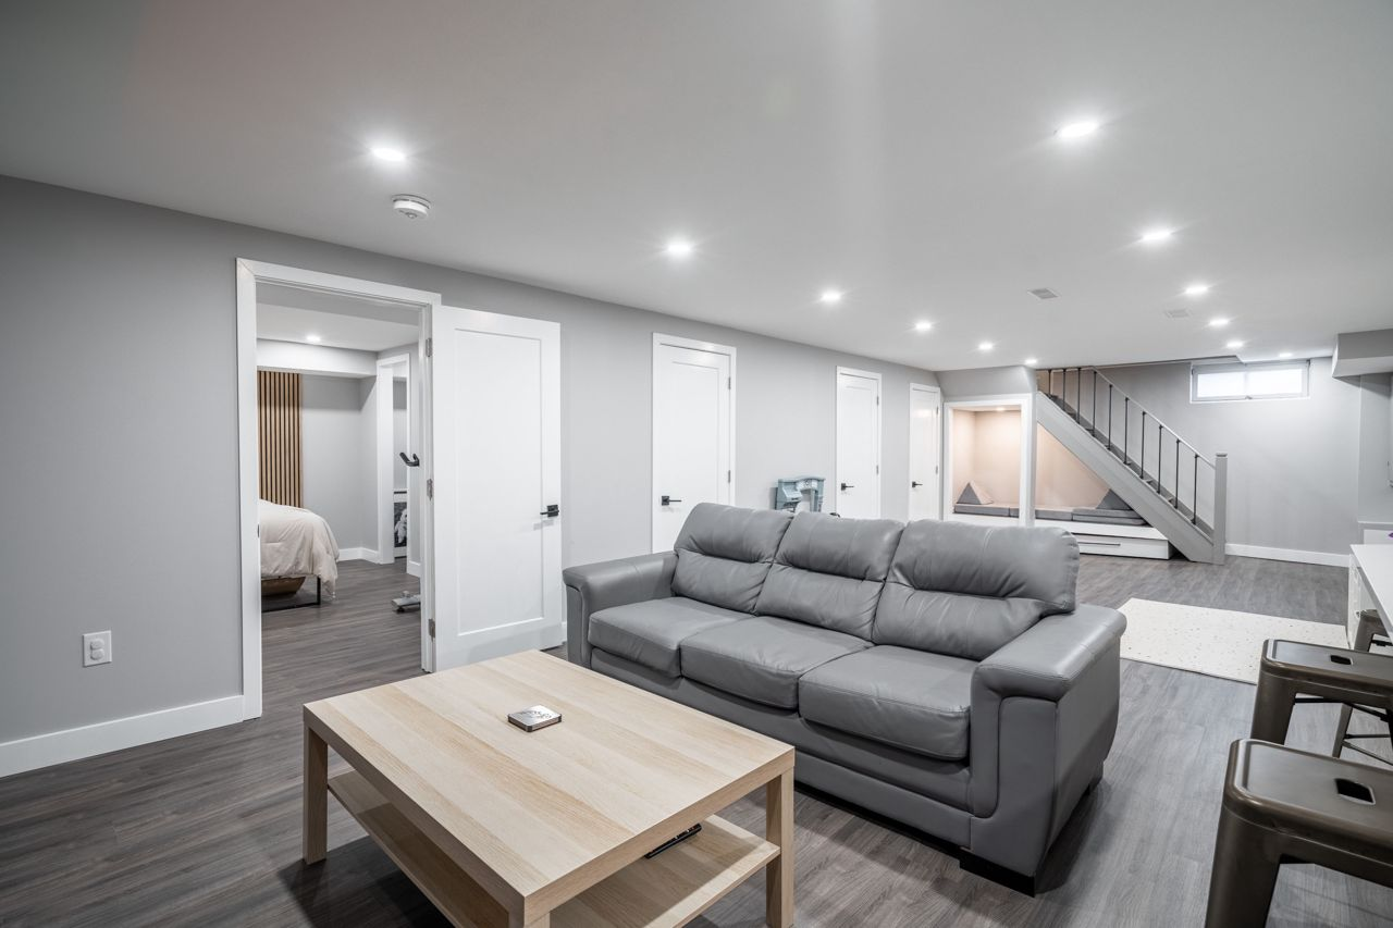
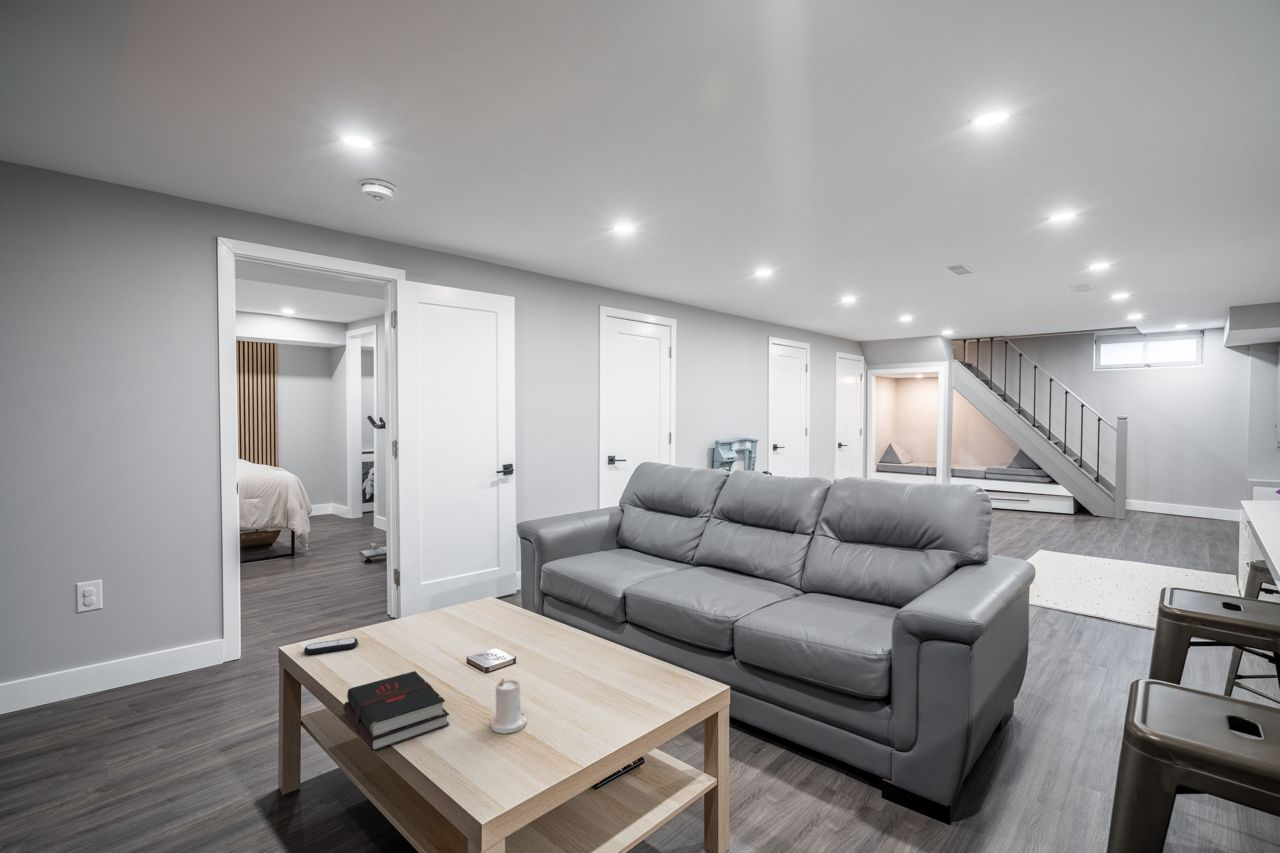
+ remote control (331, 645)
+ hardback book (395, 706)
+ candle (508, 701)
